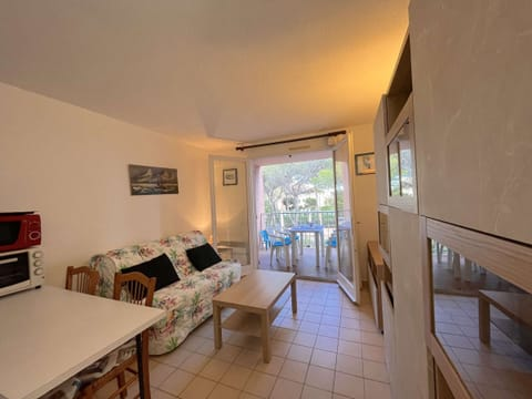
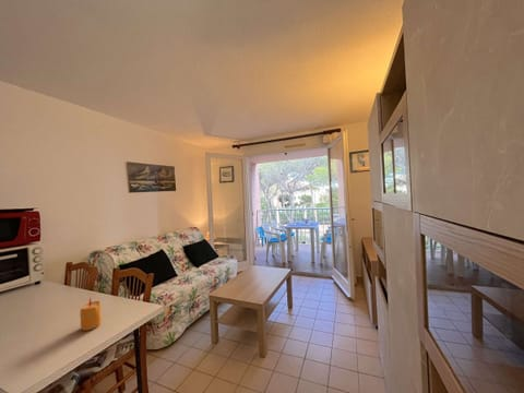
+ candle (90, 311)
